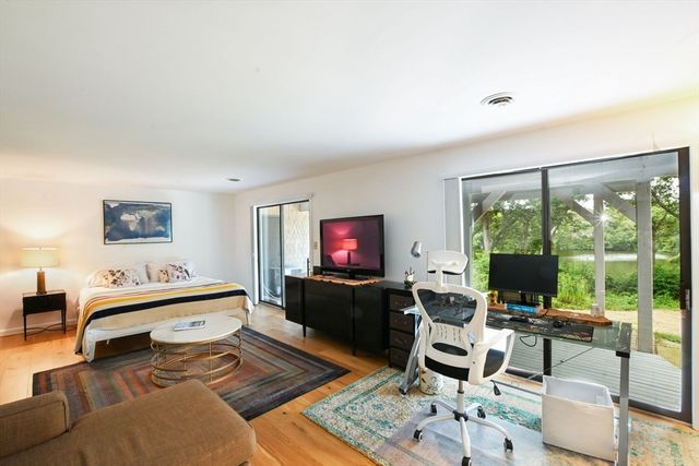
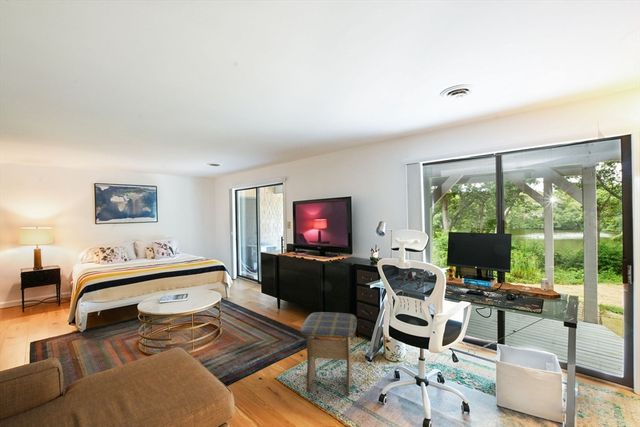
+ stool (330, 353)
